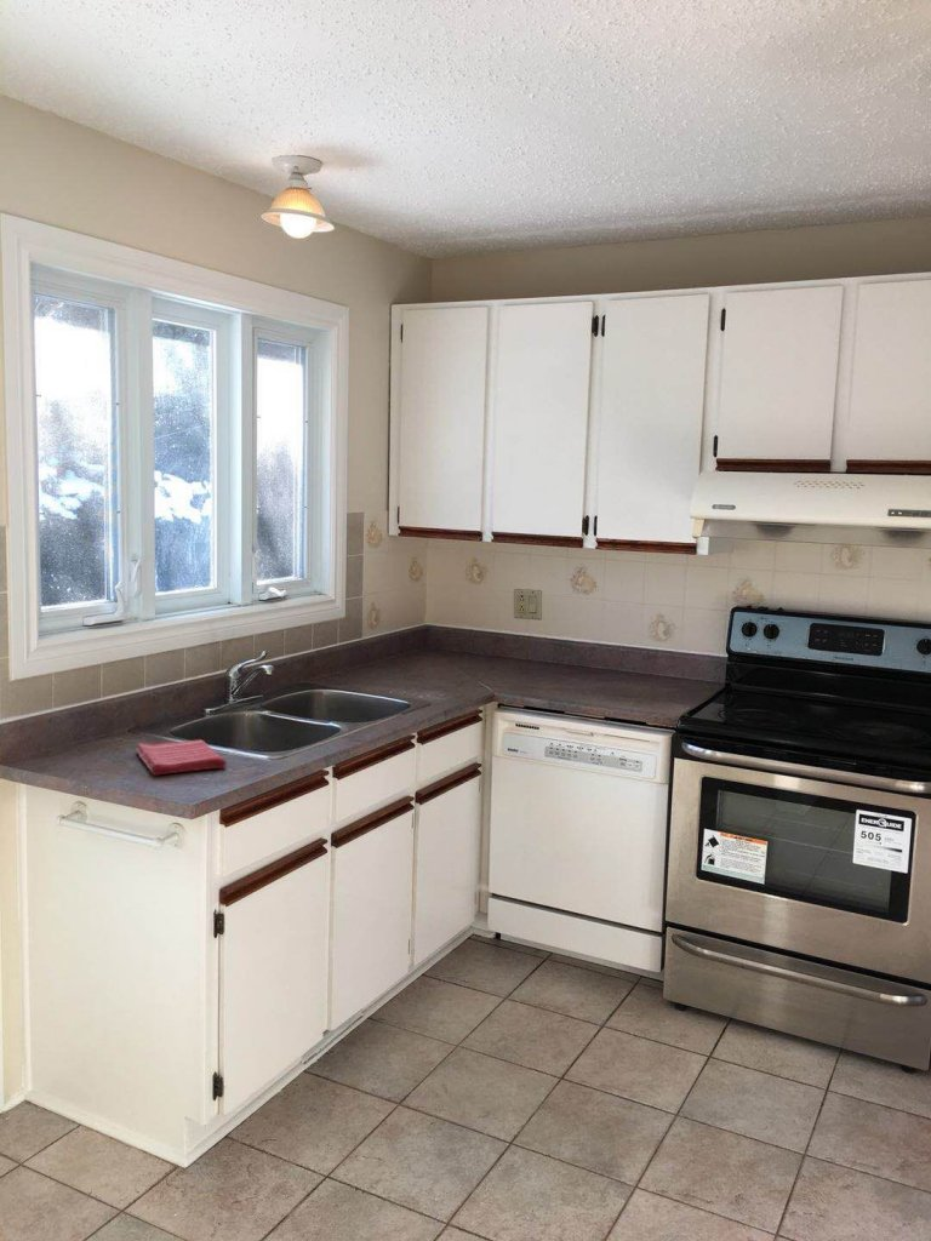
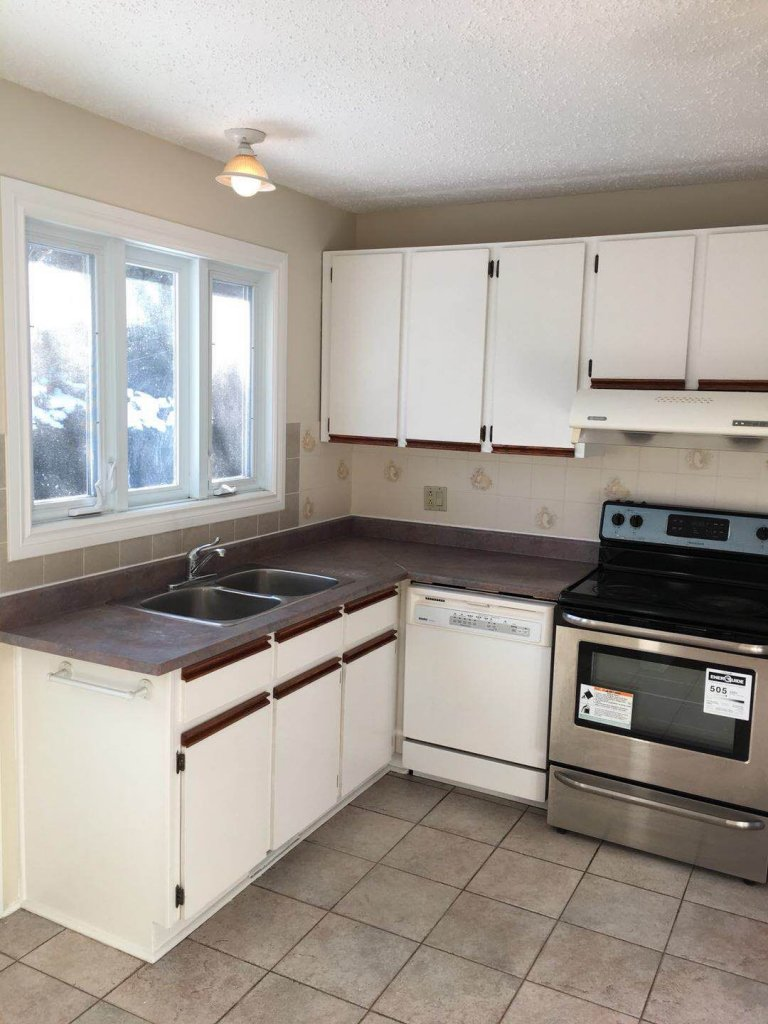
- dish towel (179, 754)
